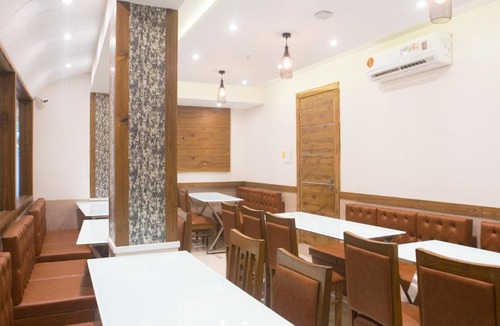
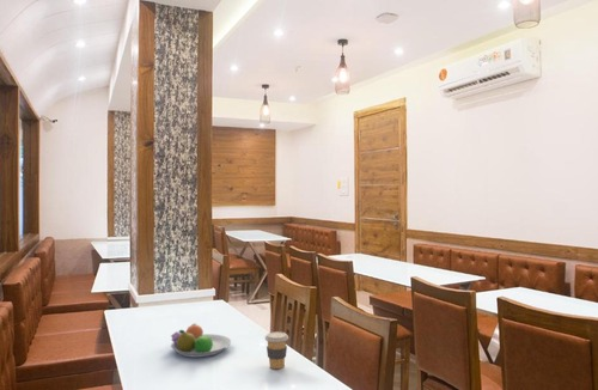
+ coffee cup (276, 349)
+ fruit bowl (200, 337)
